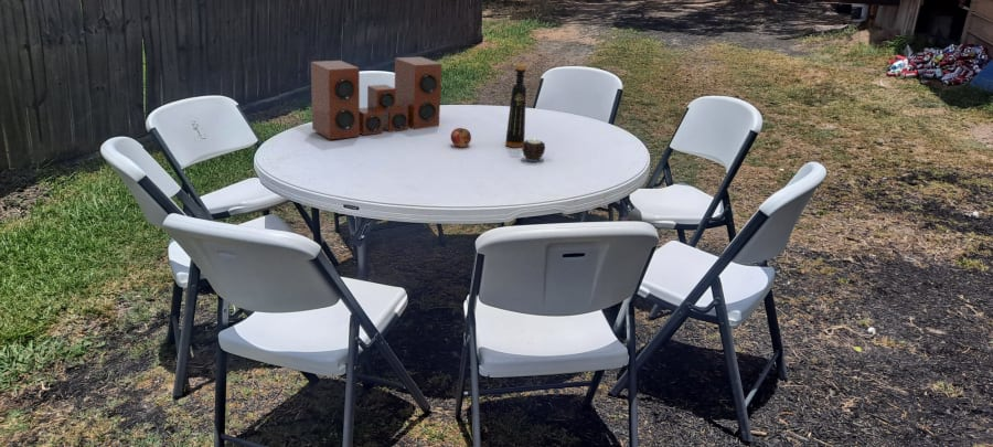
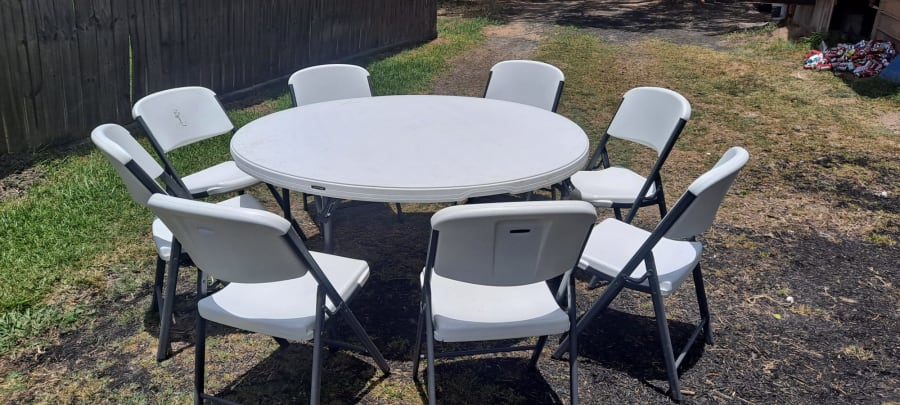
- speaker (377, 96)
- bottle (517, 105)
- fruit (460, 137)
- candle (533, 148)
